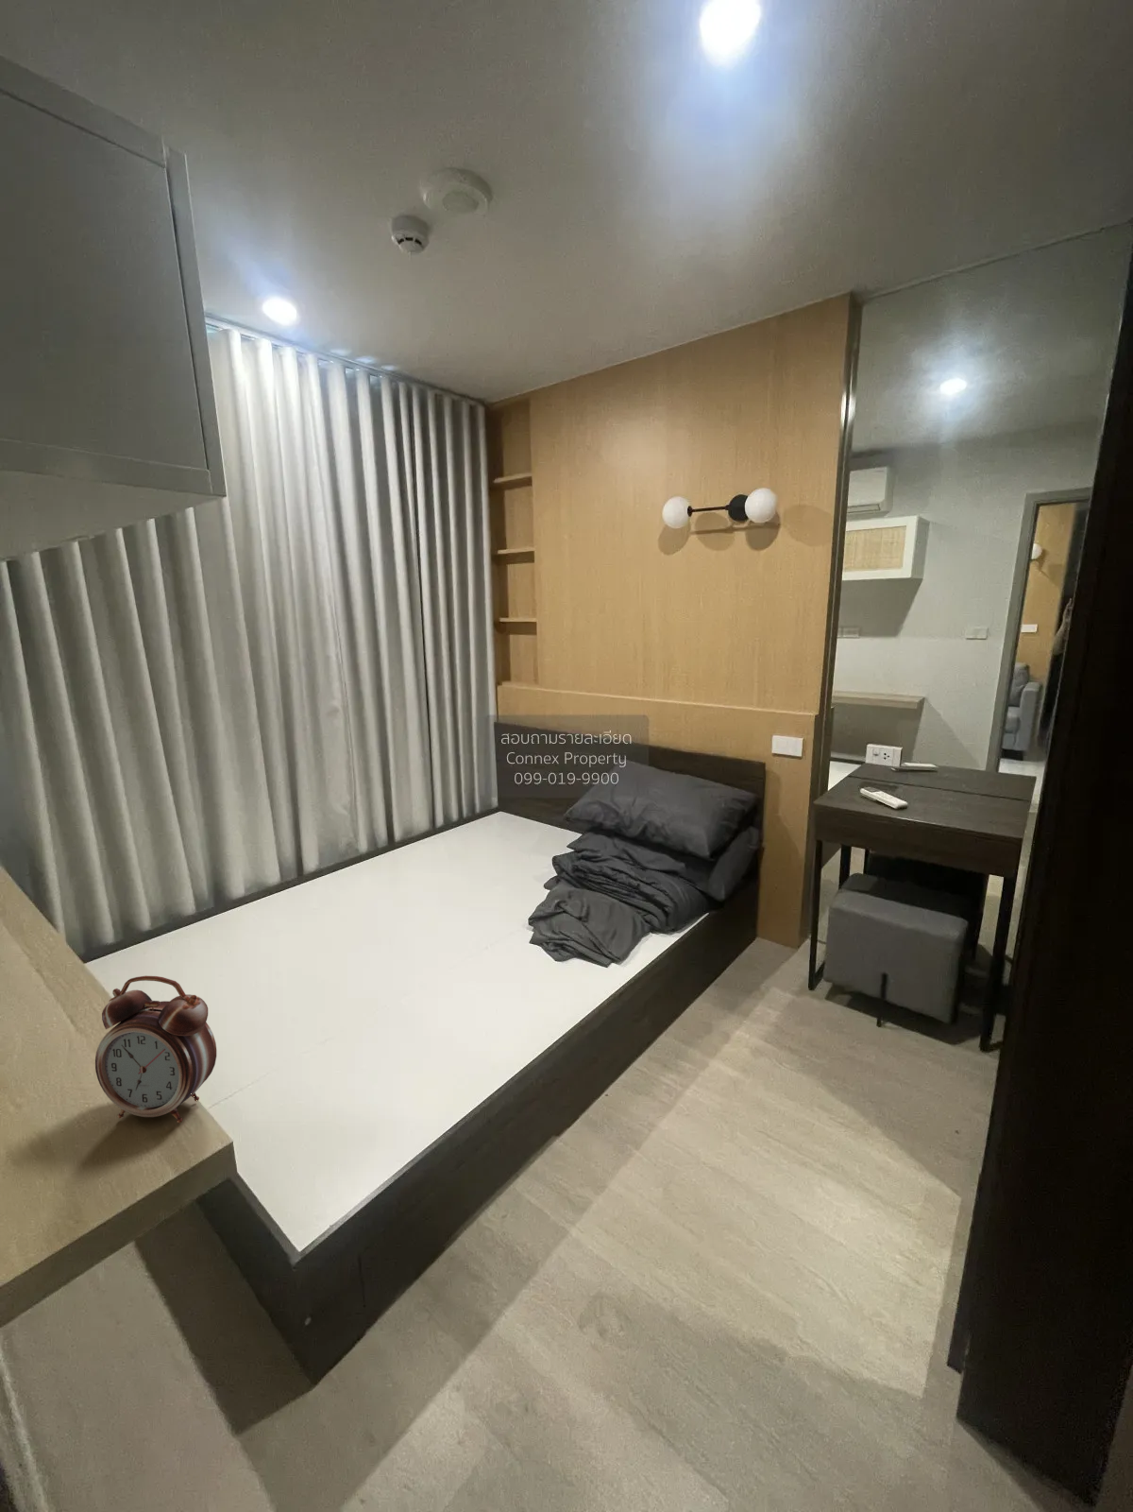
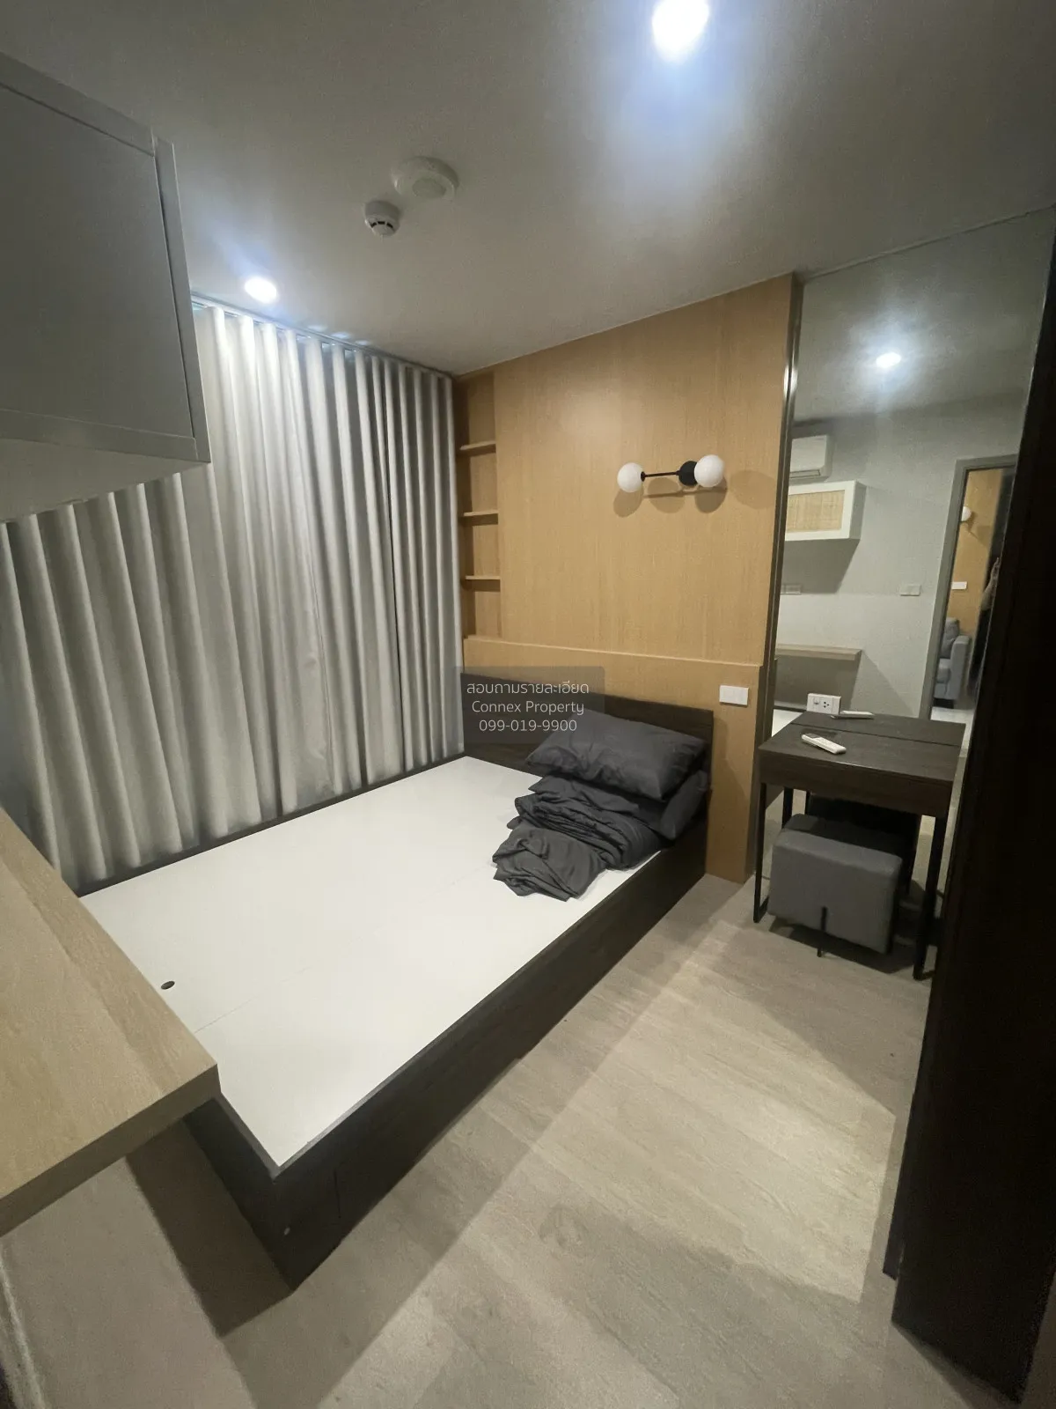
- alarm clock (155, 1045)
